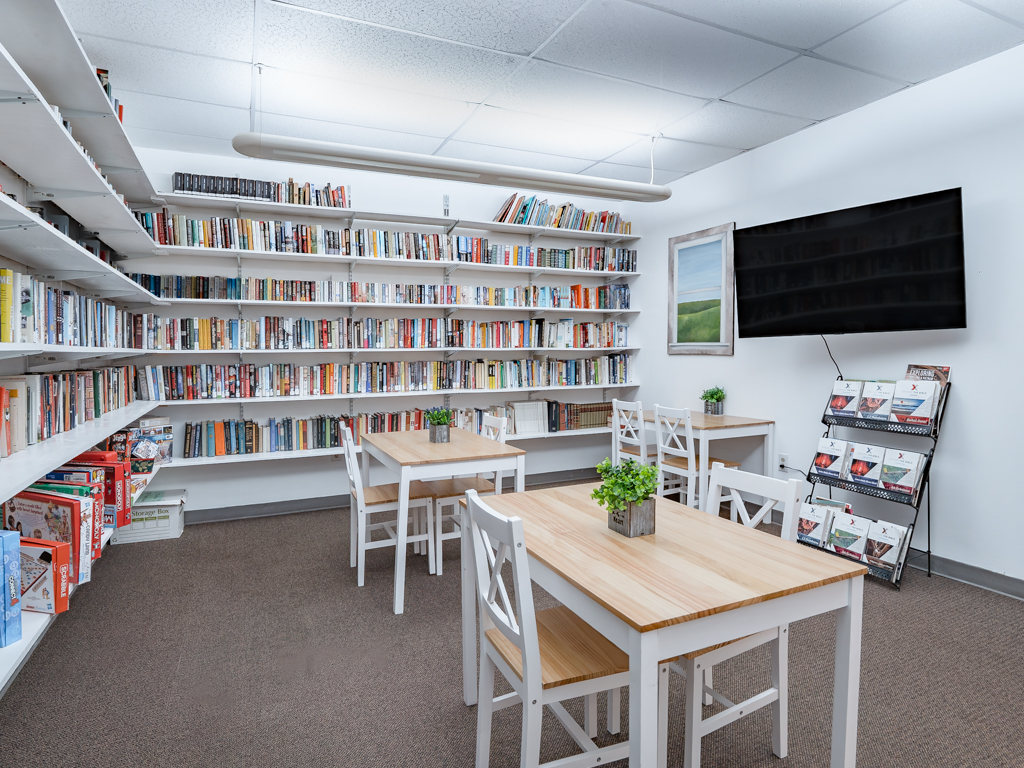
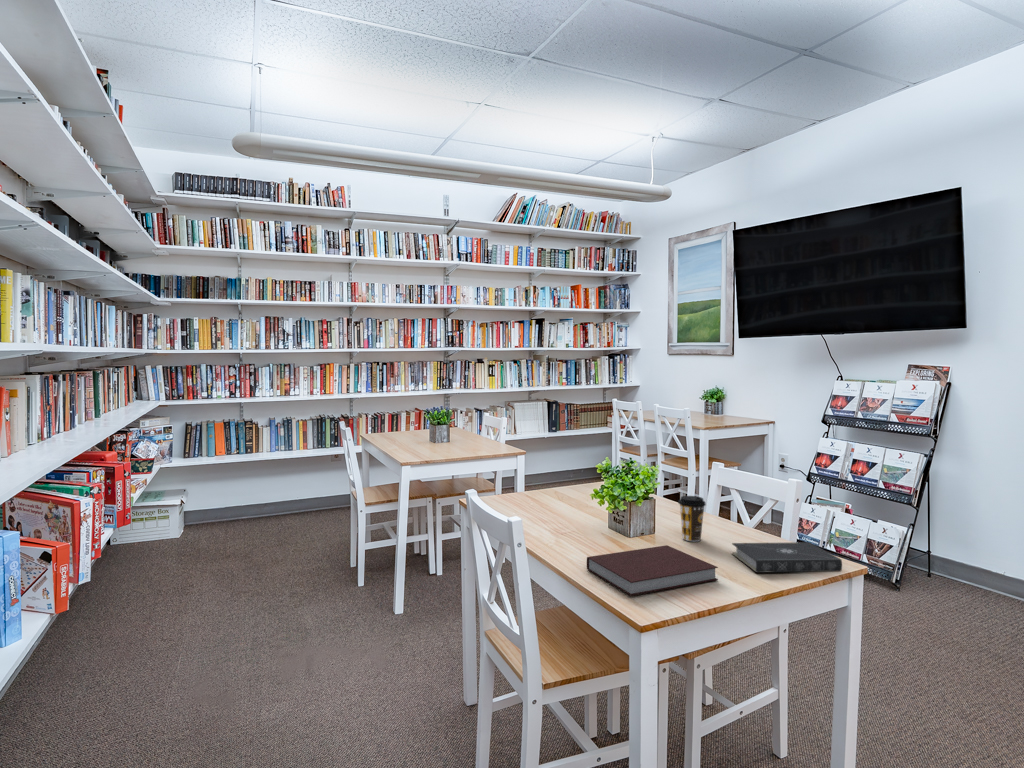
+ book (784, 556)
+ notebook (650, 567)
+ coffee cup (691, 518)
